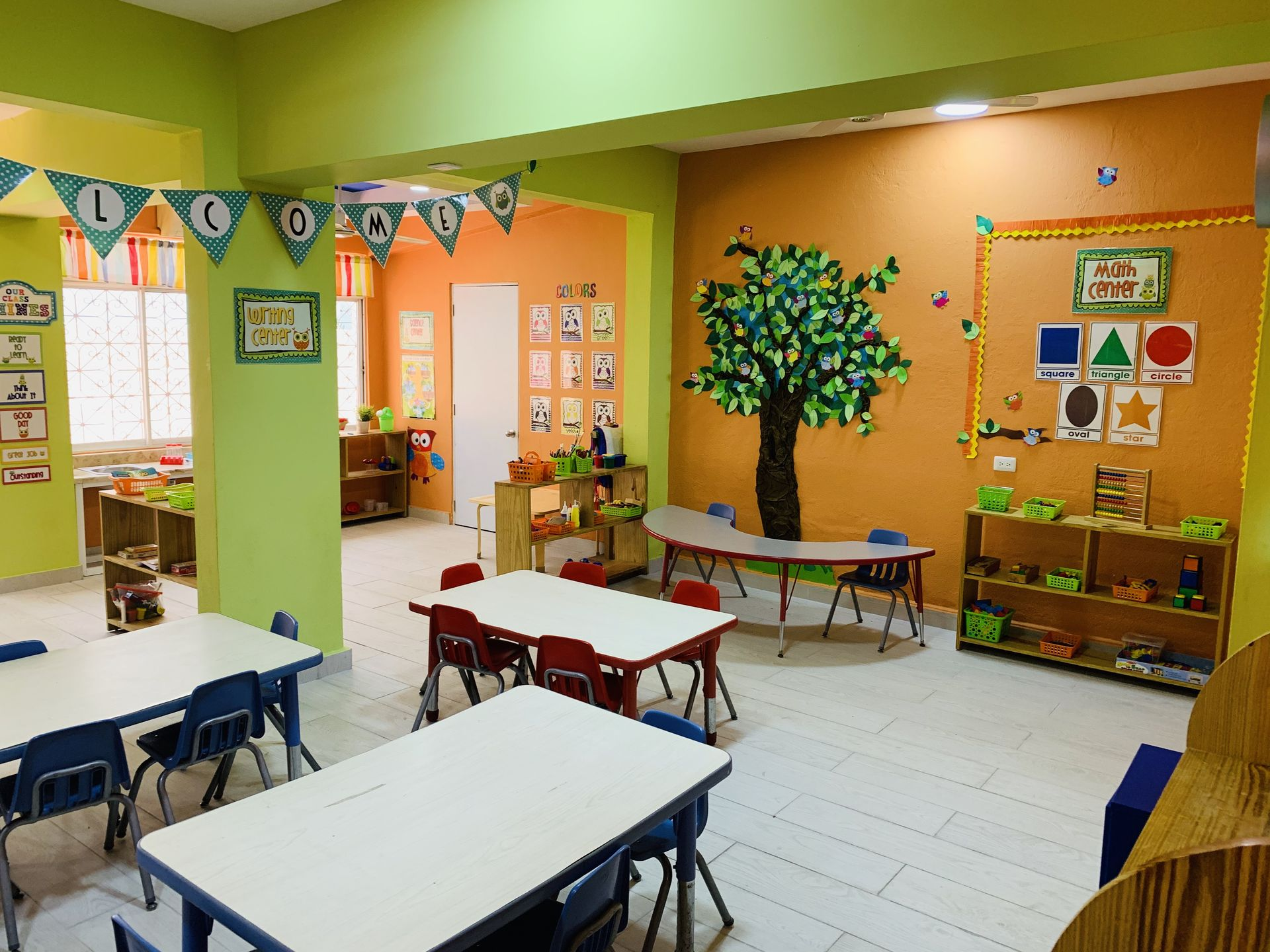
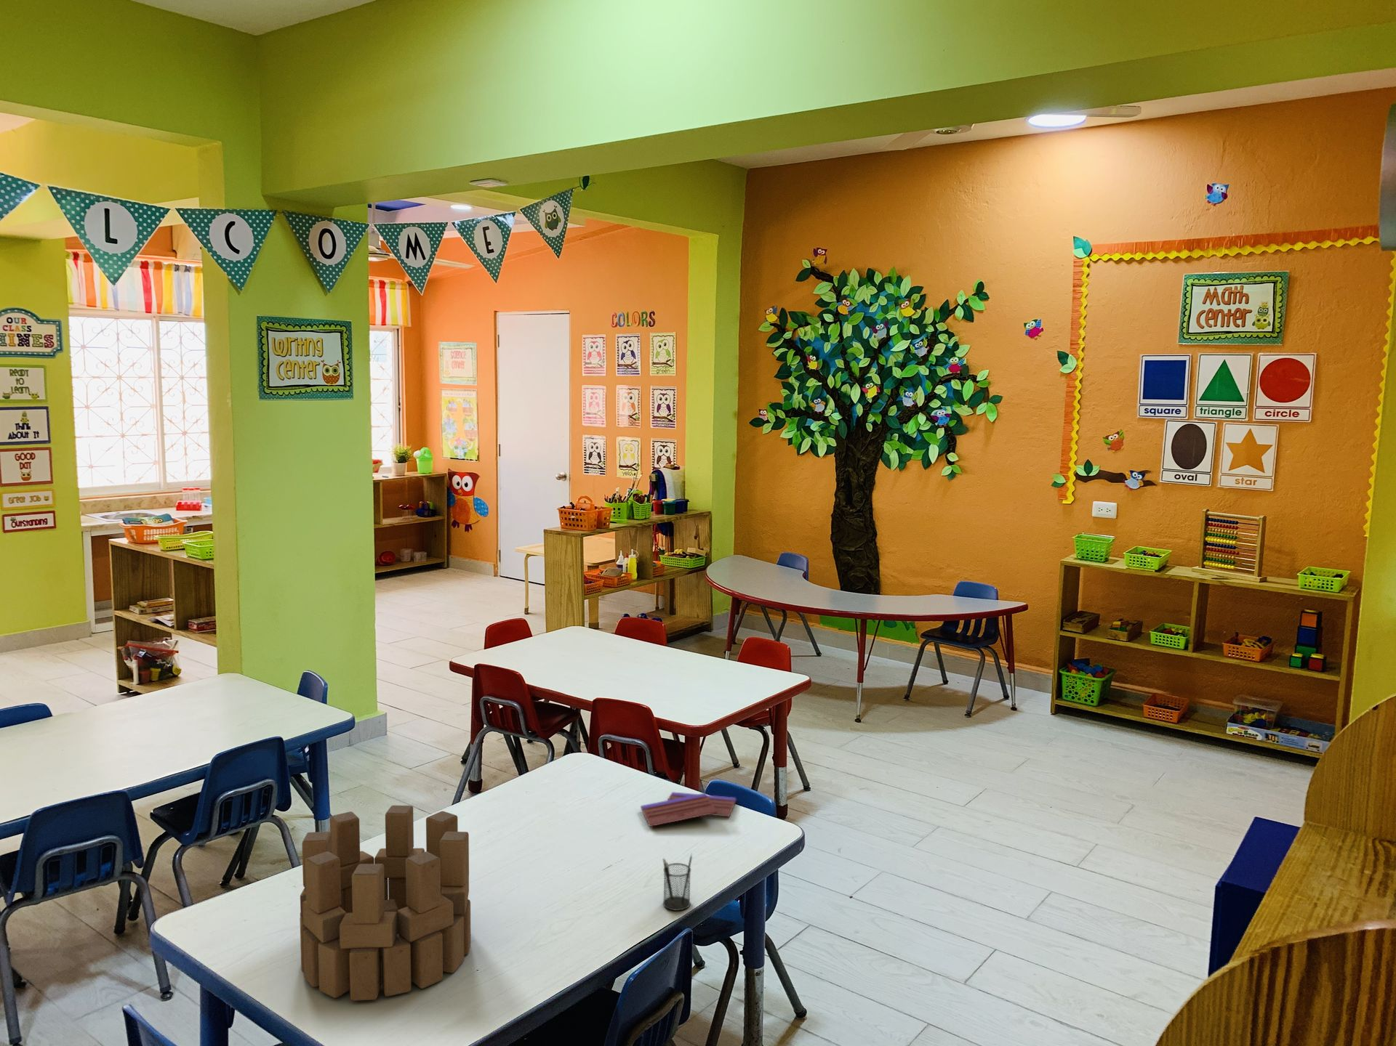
+ pencil holder (677, 878)
+ book (685, 806)
+ building block set (386, 893)
